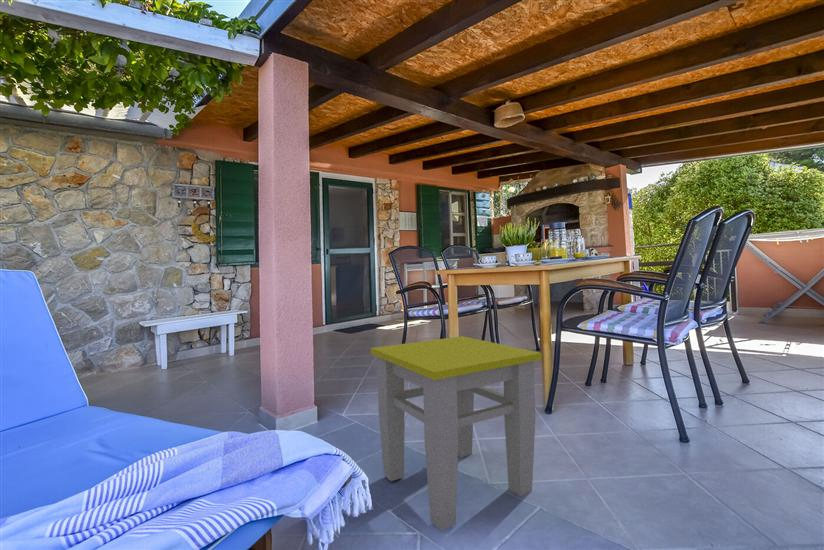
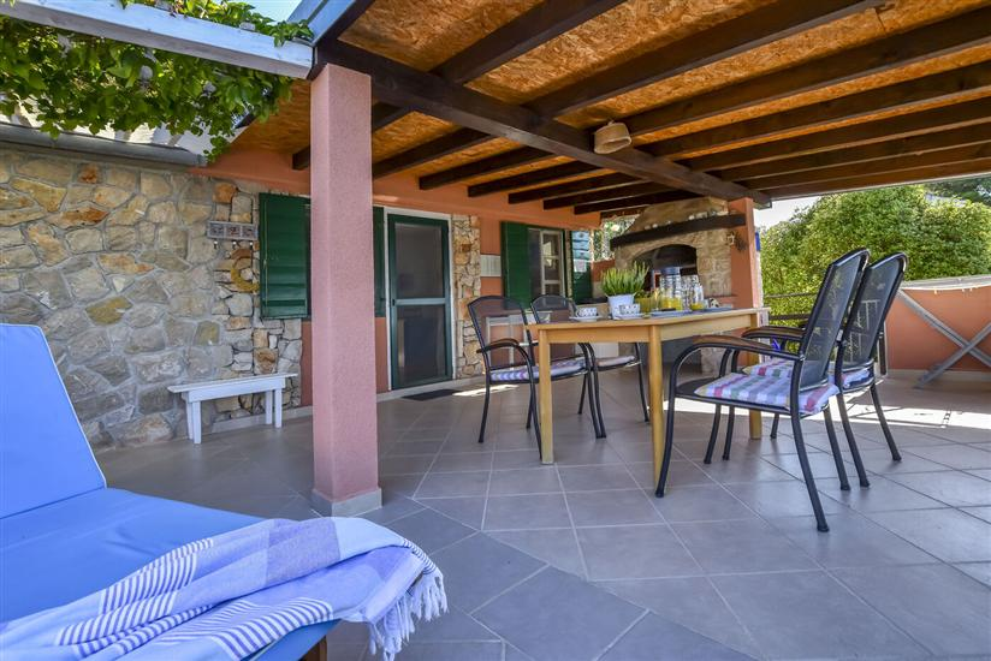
- stool (452, 416)
